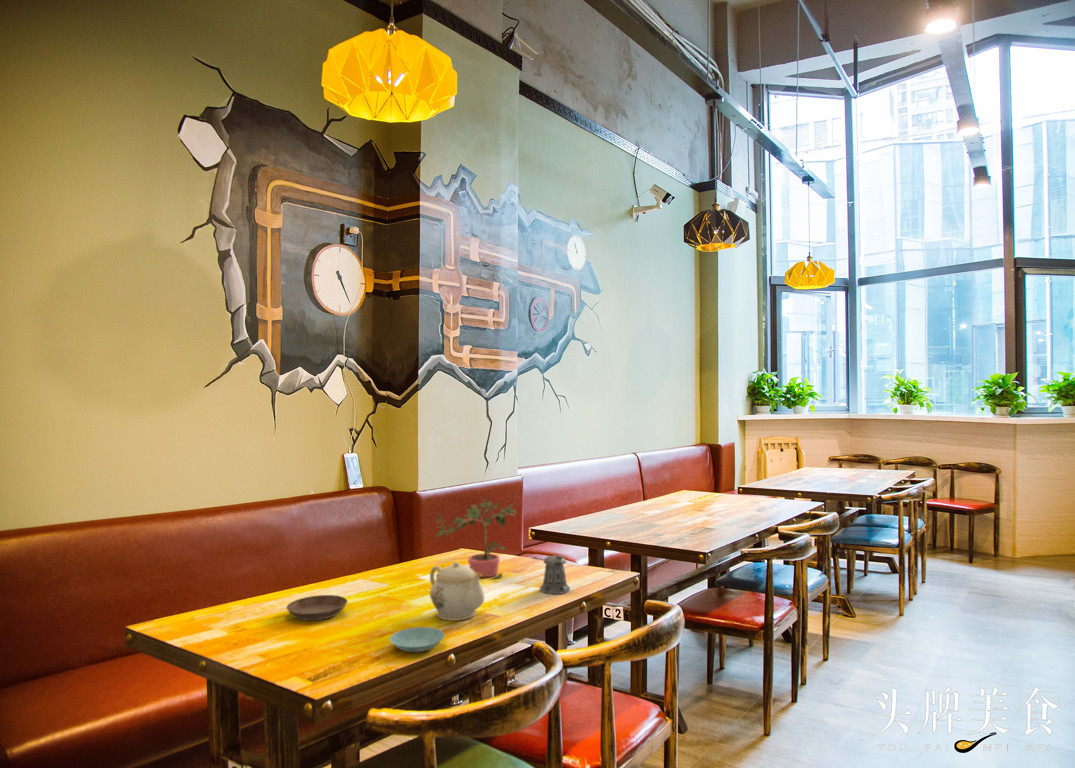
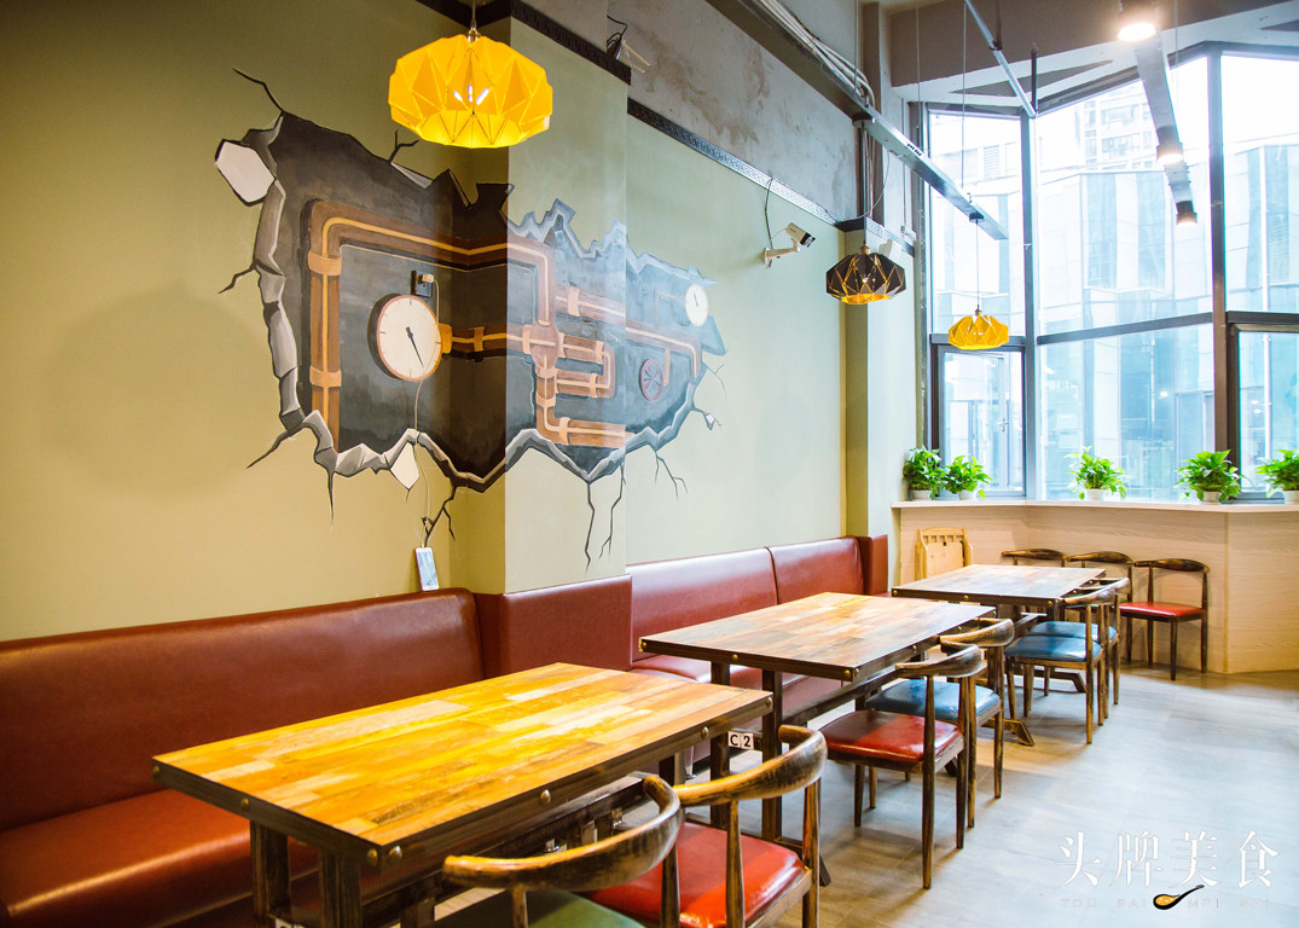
- saucer (417, 641)
- potted plant (484, 535)
- pepper shaker (552, 571)
- teapot (455, 587)
- saucer (317, 608)
